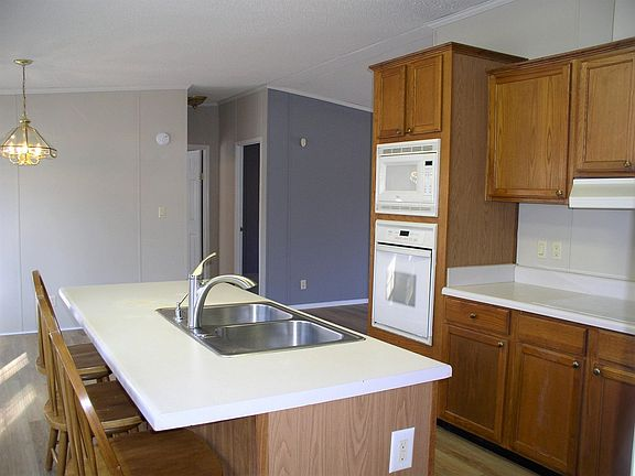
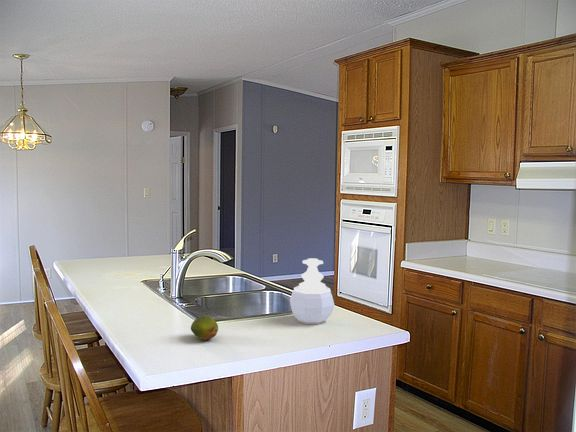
+ soap dispenser (312, 289)
+ fruit (204, 327)
